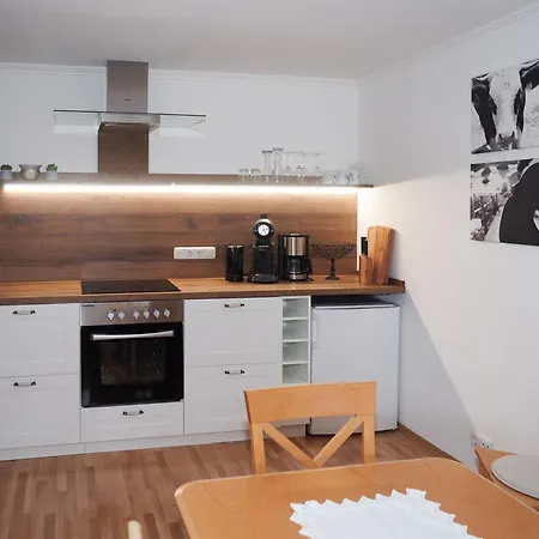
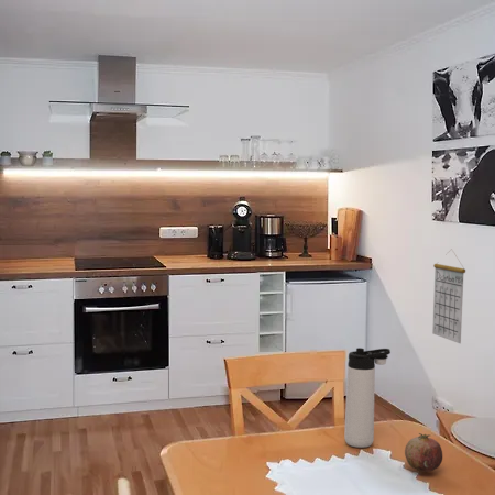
+ thermos bottle (366, 396)
+ fruit (424, 452)
+ calendar (448, 294)
